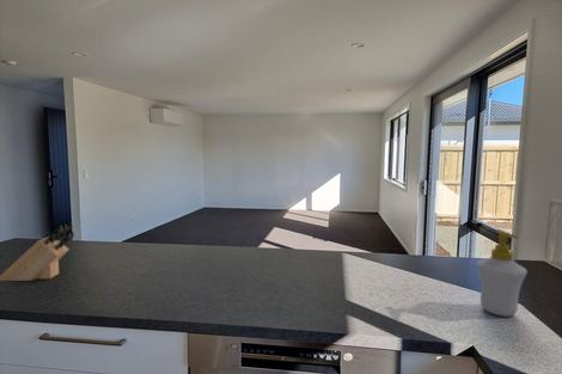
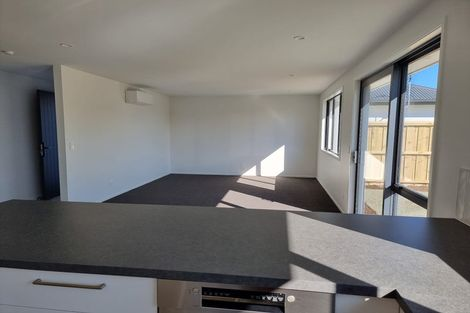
- soap bottle (500, 271)
- knife block (38, 250)
